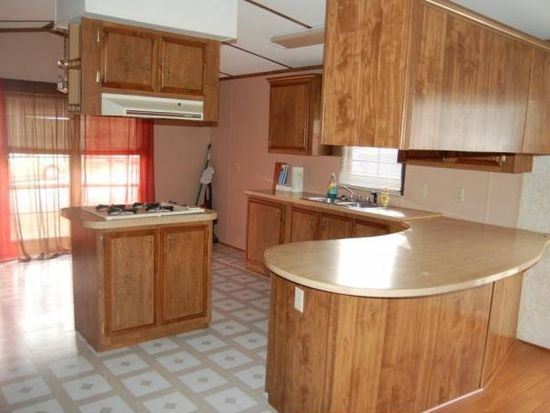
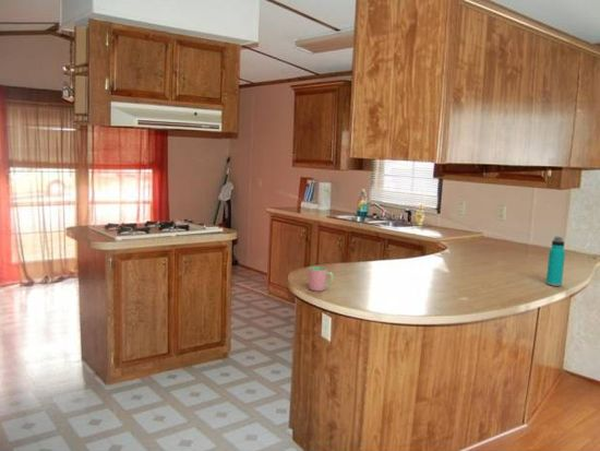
+ water bottle (555, 260)
+ cup (321, 278)
